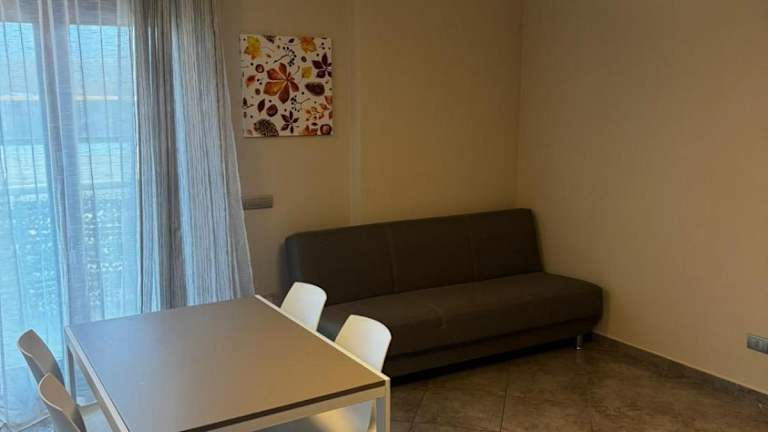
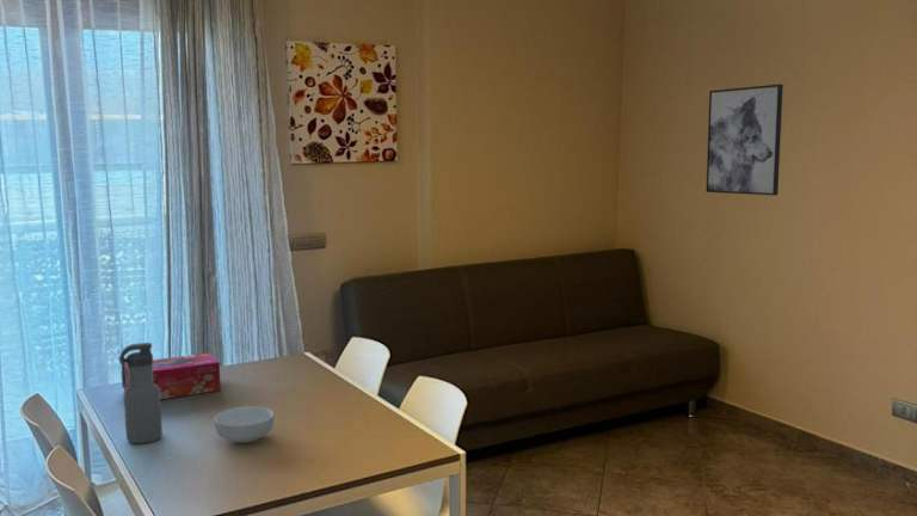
+ water bottle (141, 392)
+ wall art (741, 141)
+ cereal bowl (245, 426)
+ tissue box (171, 376)
